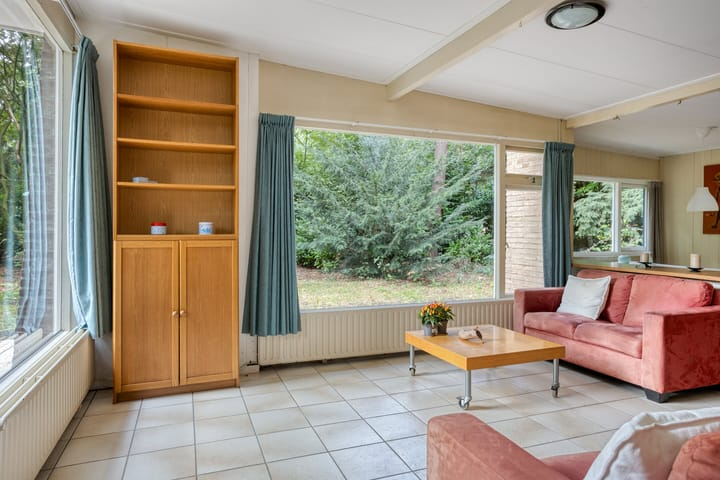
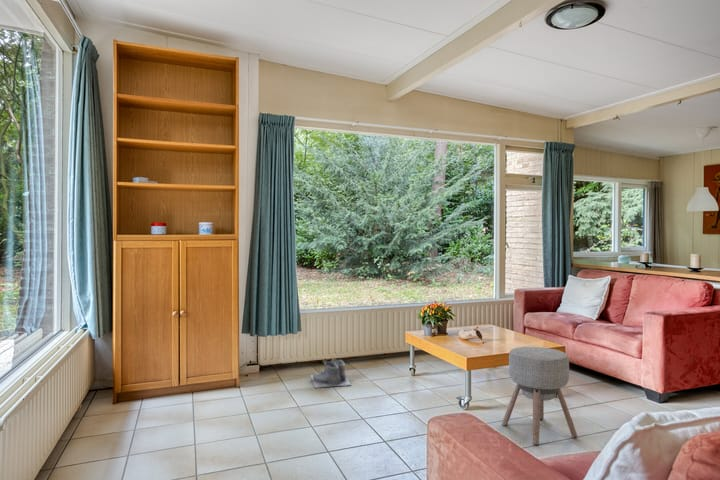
+ boots (329, 369)
+ ottoman (538, 391)
